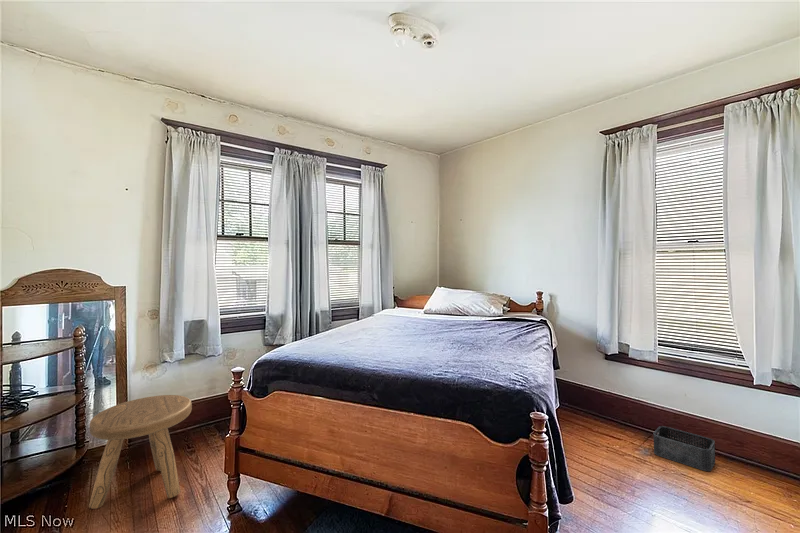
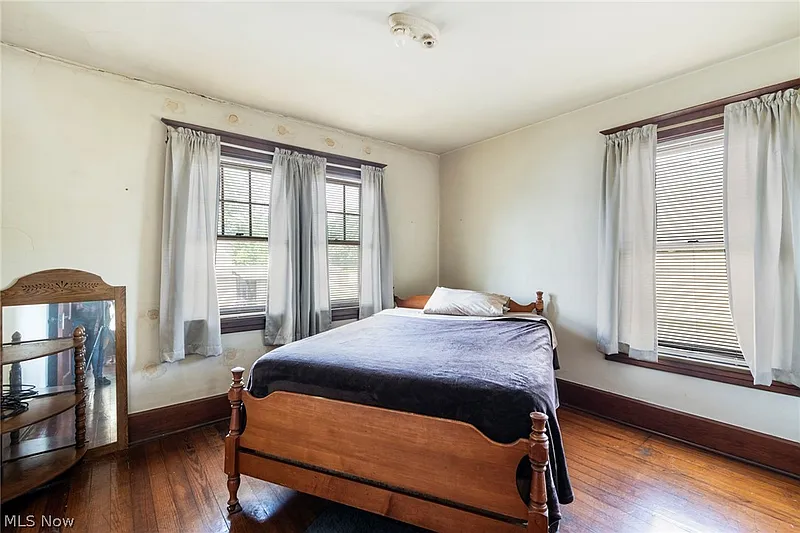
- stool (151, 449)
- storage bin (683, 447)
